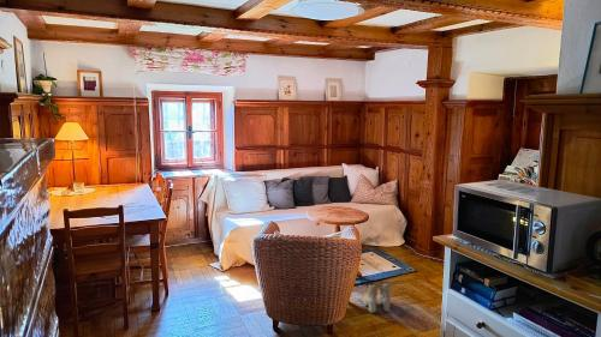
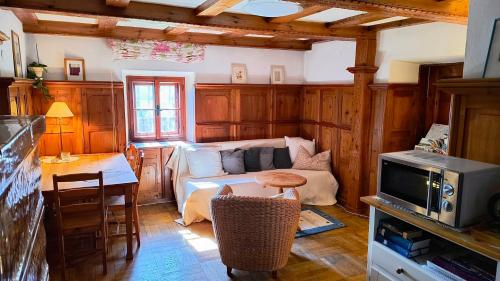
- boots (376, 294)
